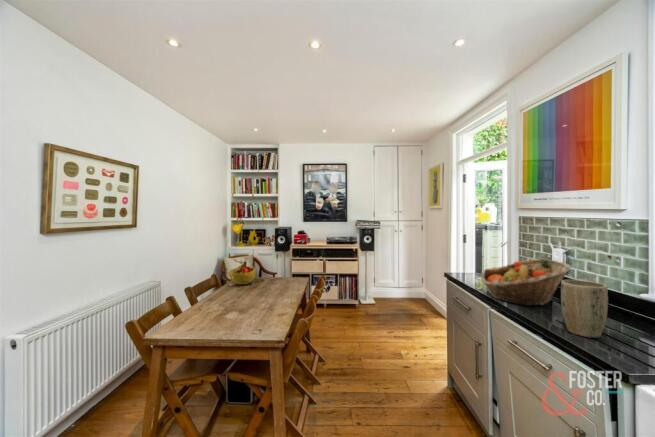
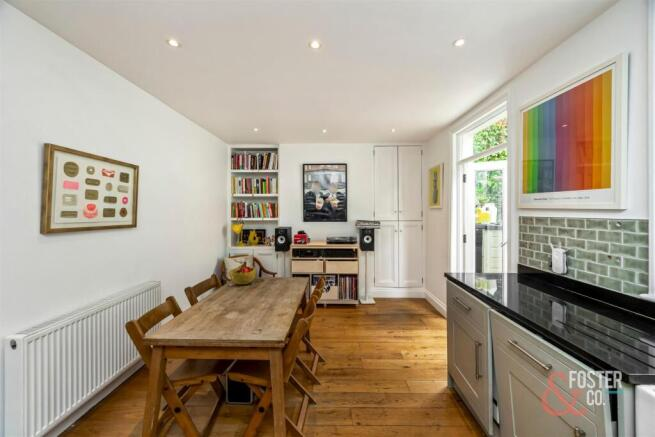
- fruit basket (521, 278)
- plant pot (583, 307)
